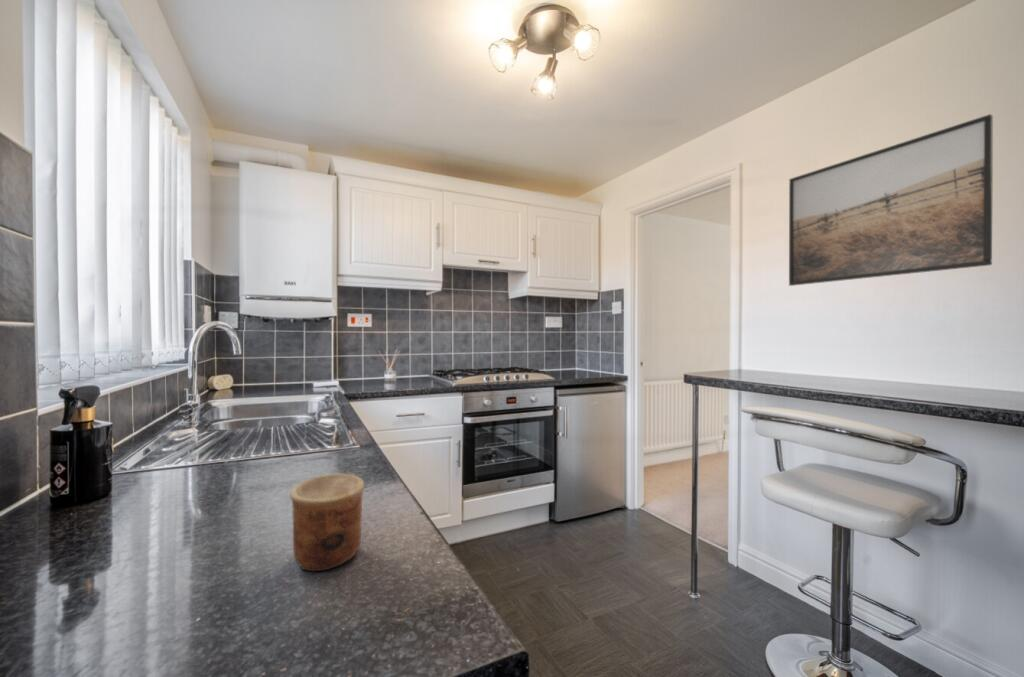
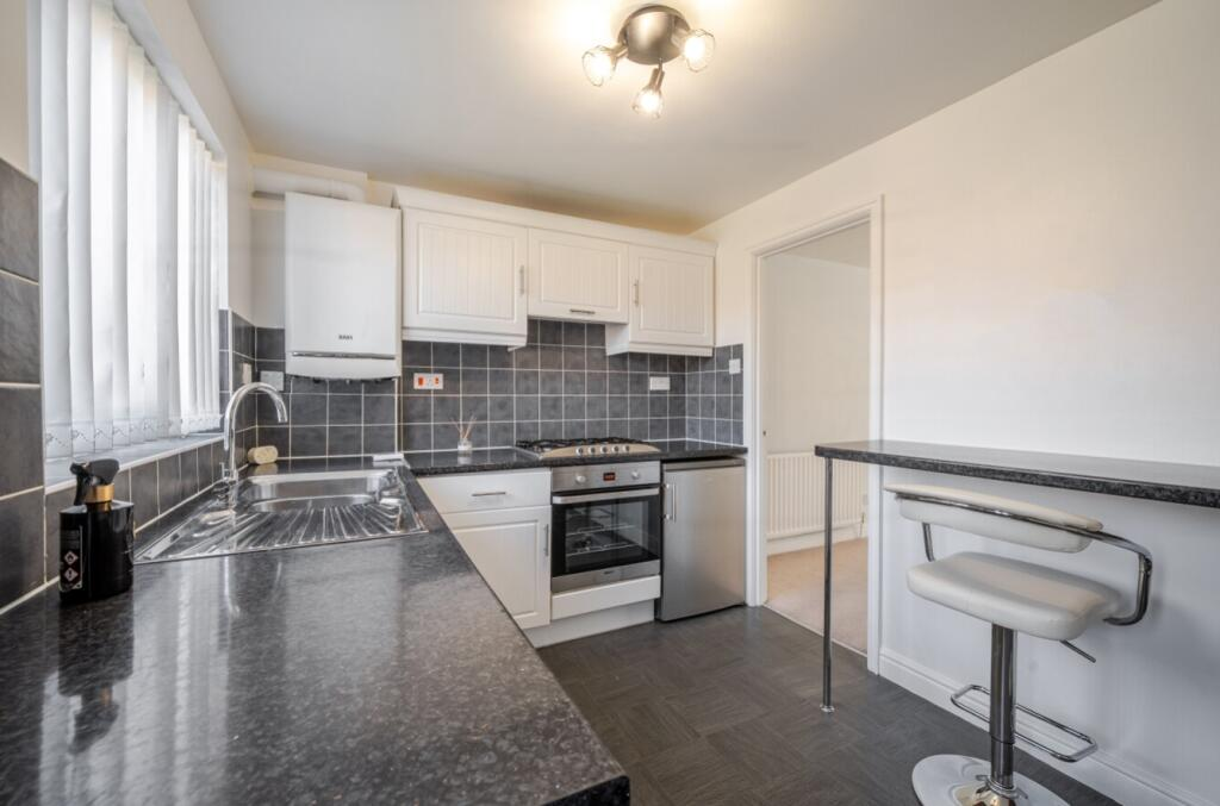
- cup (328, 521)
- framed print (873, 214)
